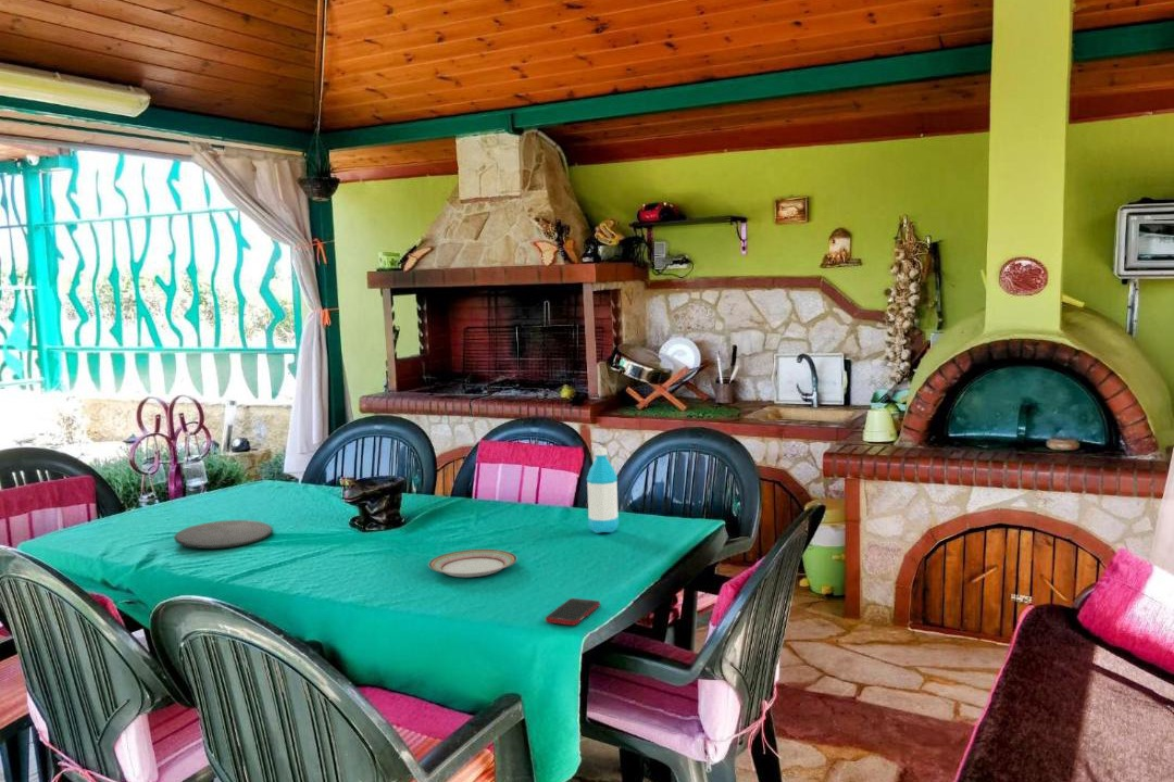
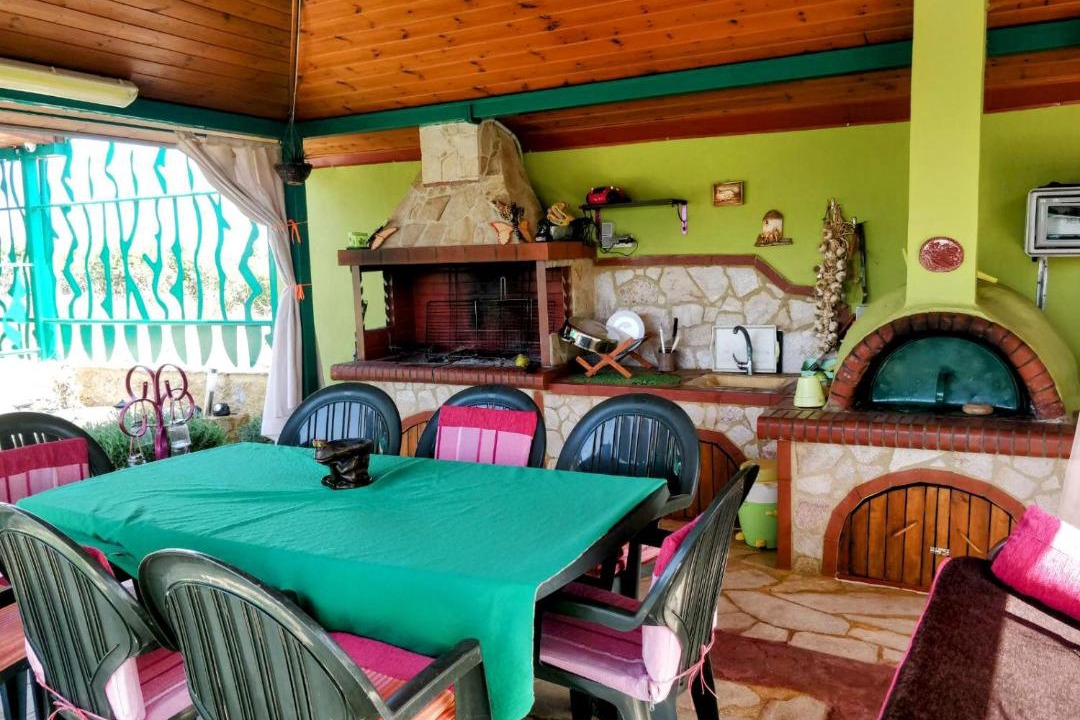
- plate (473, 564)
- cell phone (573, 611)
- plate (224, 533)
- water bottle (602, 490)
